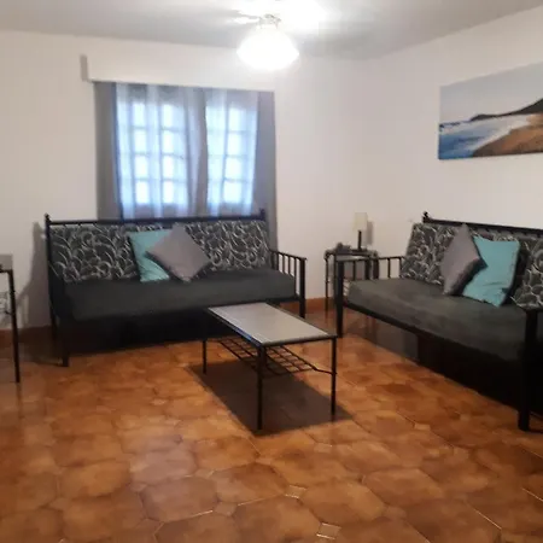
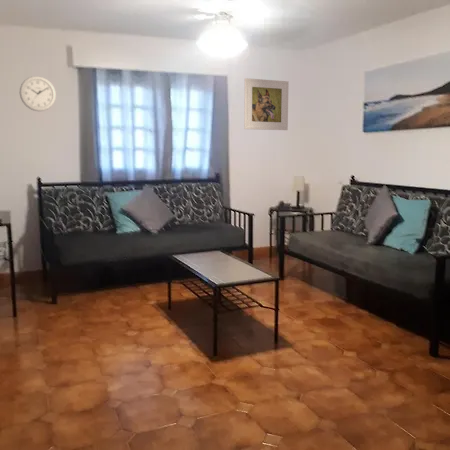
+ wall clock (38, 93)
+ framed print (266, 104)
